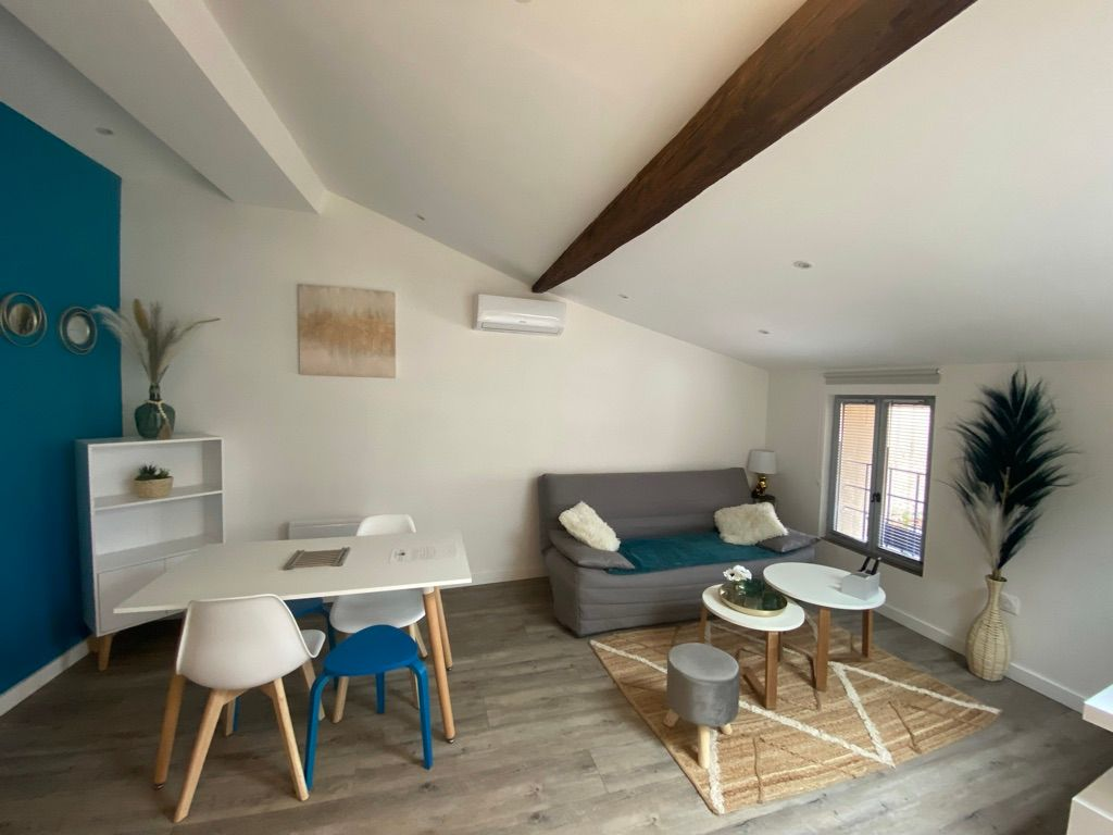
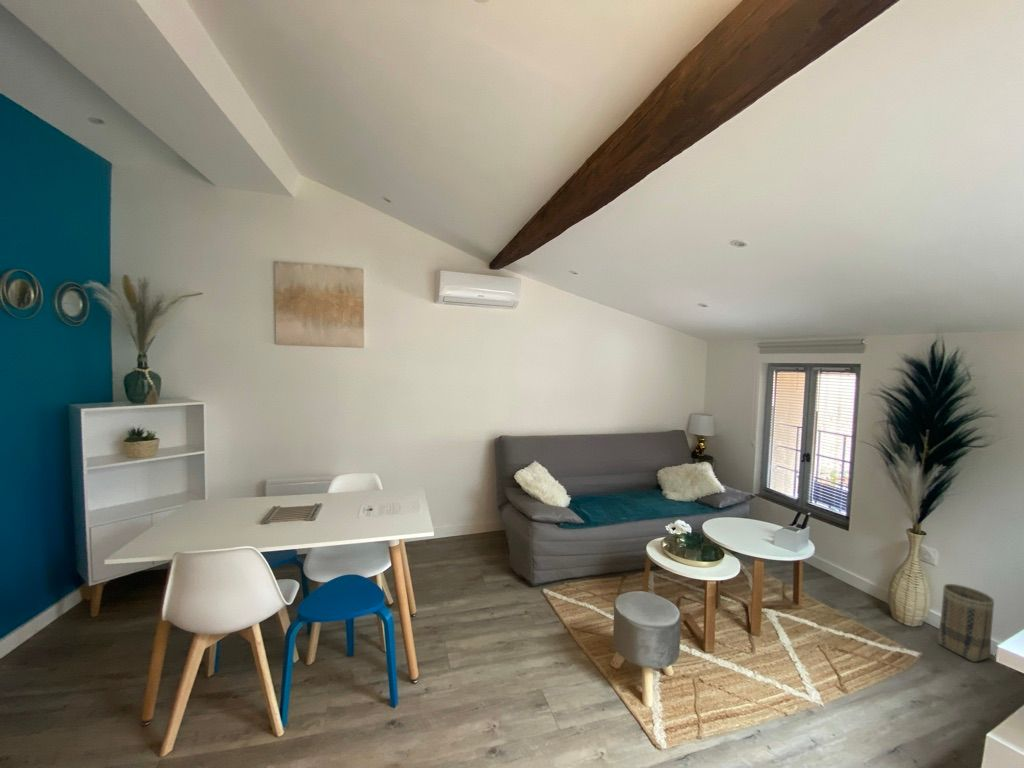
+ basket (965, 621)
